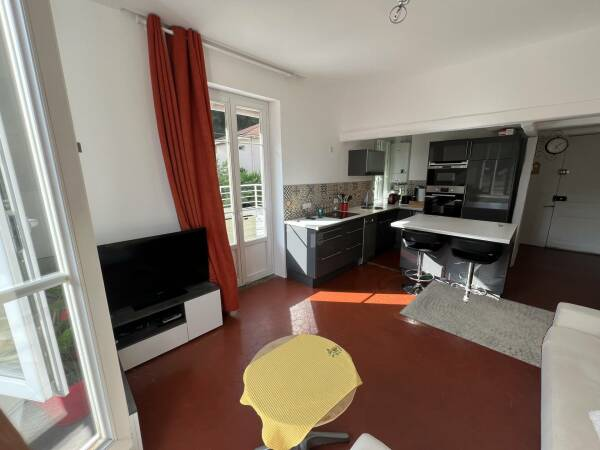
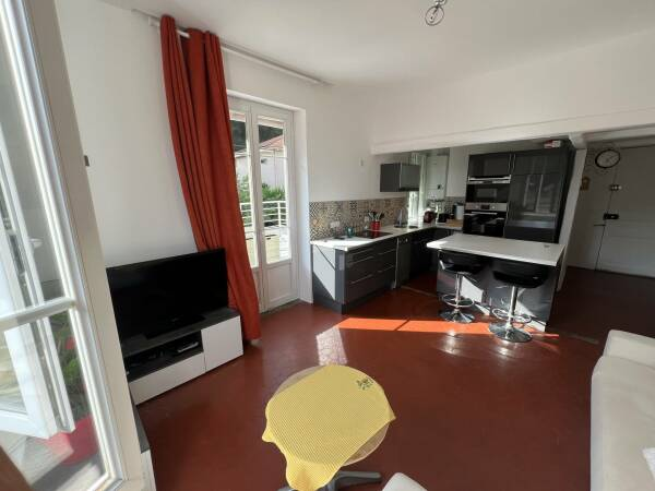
- rug (498, 319)
